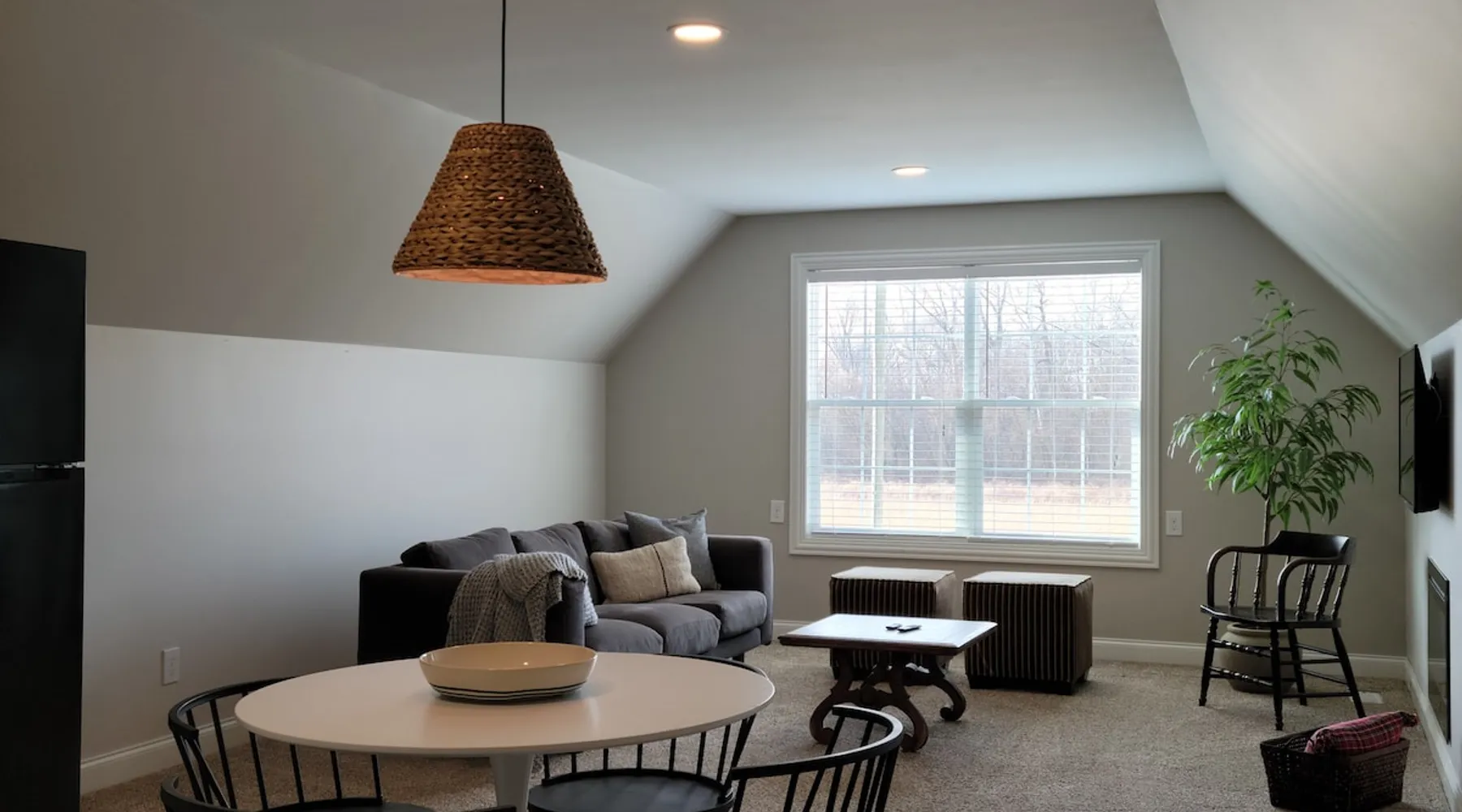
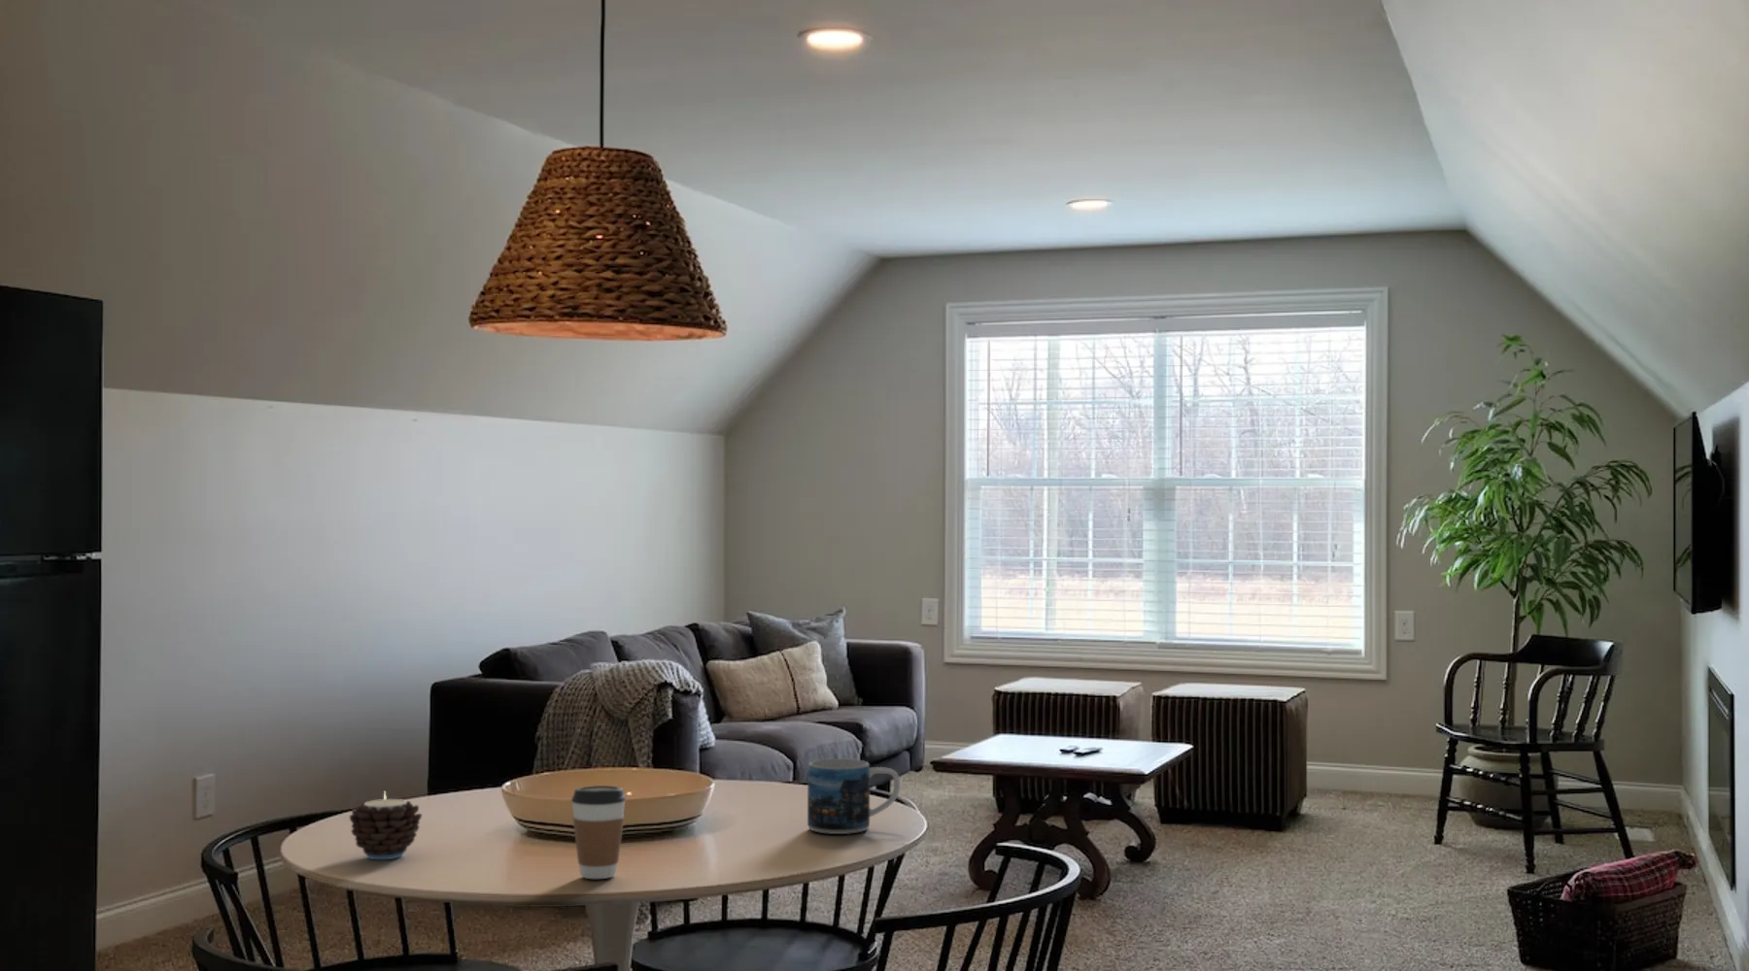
+ coffee cup (598, 831)
+ candle (385, 824)
+ mug (853, 795)
